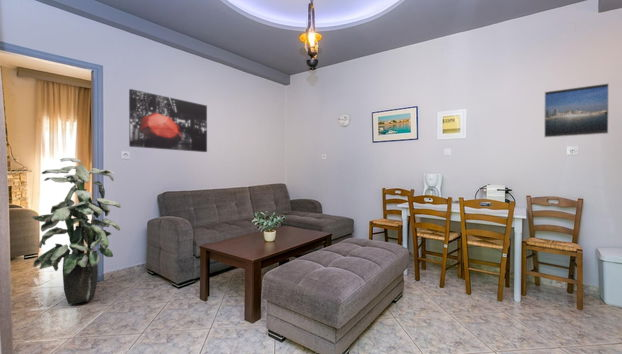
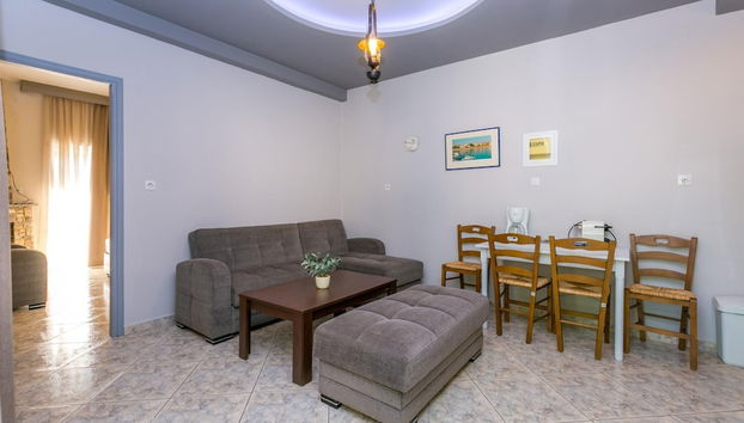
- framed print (574, 111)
- indoor plant (76, 229)
- wall art (172, 124)
